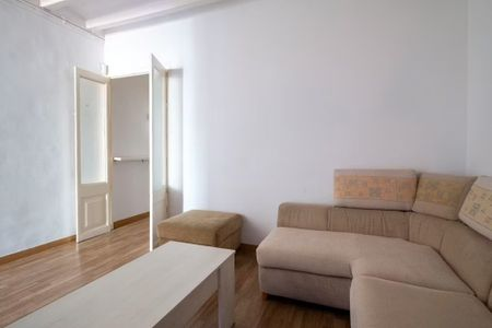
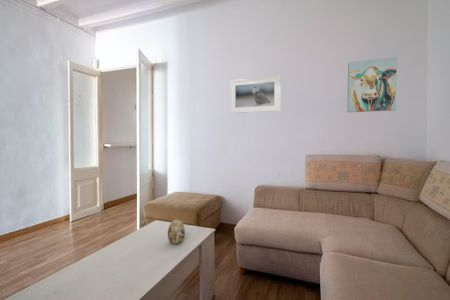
+ wall art (371, 85)
+ decorative egg (176, 230)
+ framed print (254, 95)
